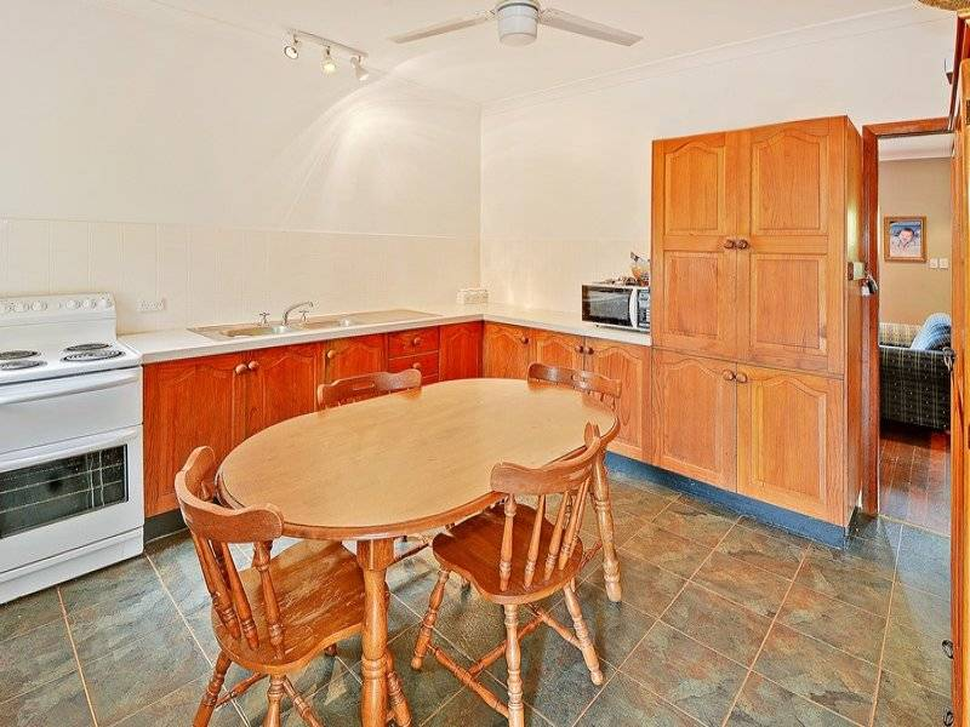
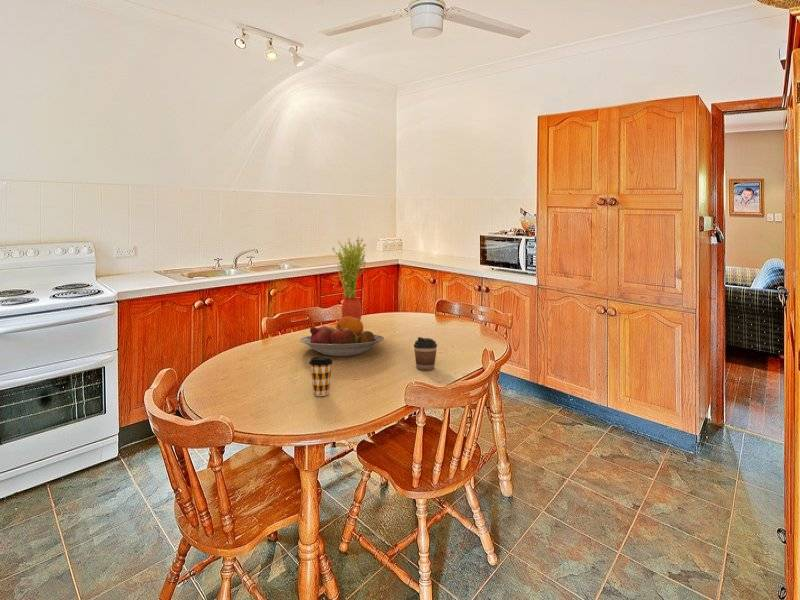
+ coffee cup (321, 376)
+ coffee cup (425, 352)
+ potted plant (350, 282)
+ fruit bowl (342, 335)
